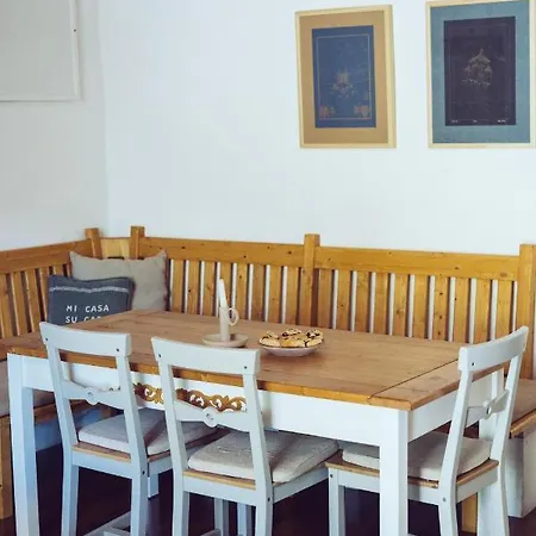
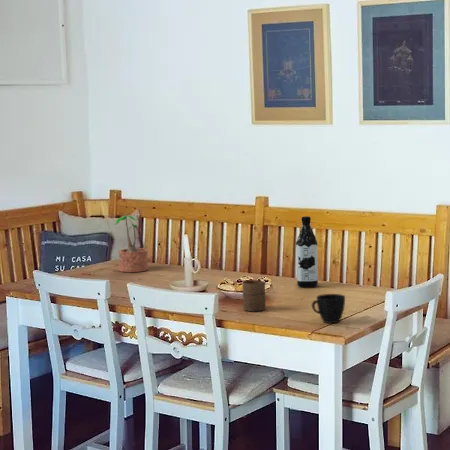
+ cup (329, 308)
+ cup (254, 295)
+ potted plant (129, 242)
+ water bottle (306, 251)
